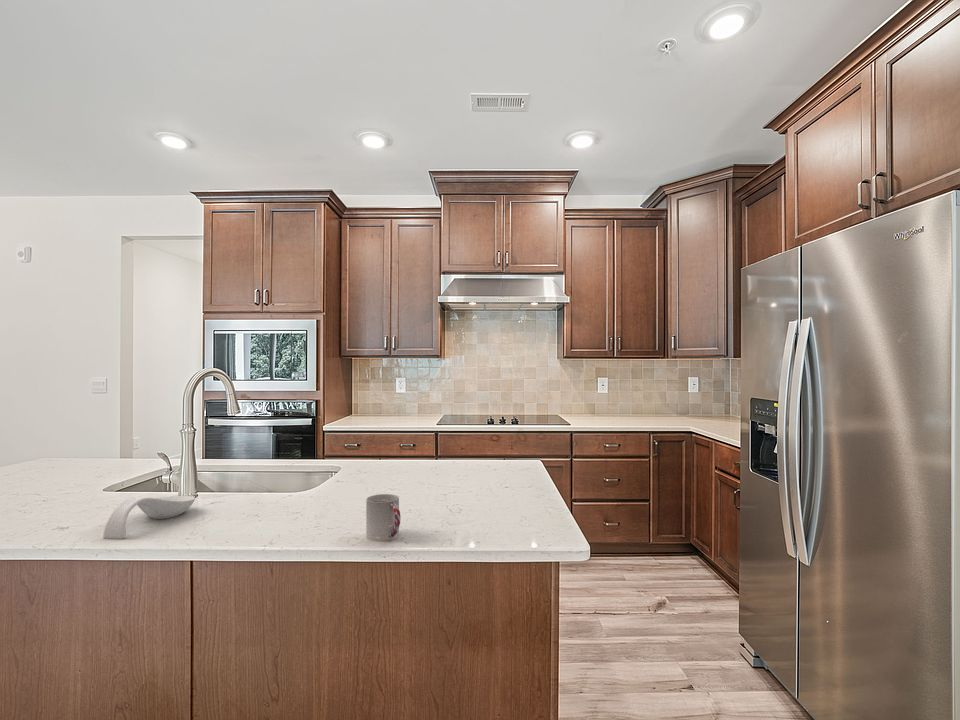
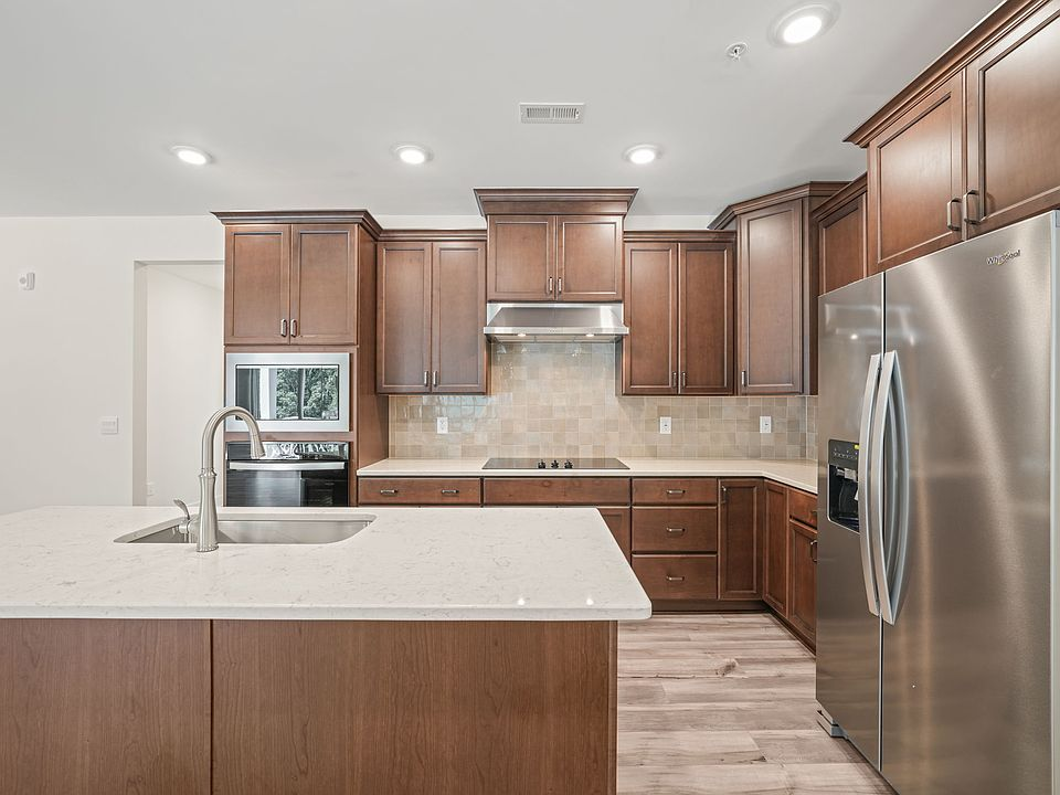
- cup (386, 518)
- spoon rest (151, 507)
